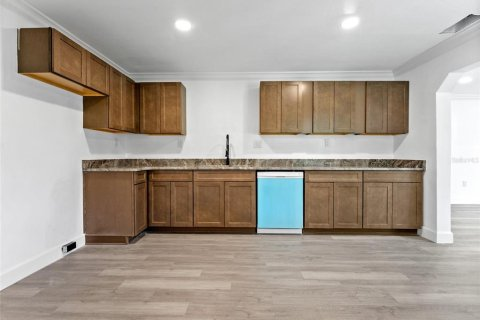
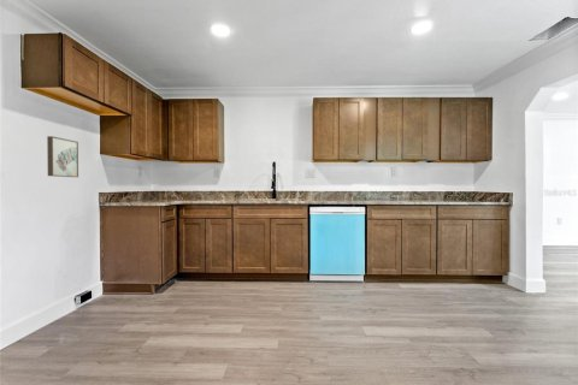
+ wall art (63, 158)
